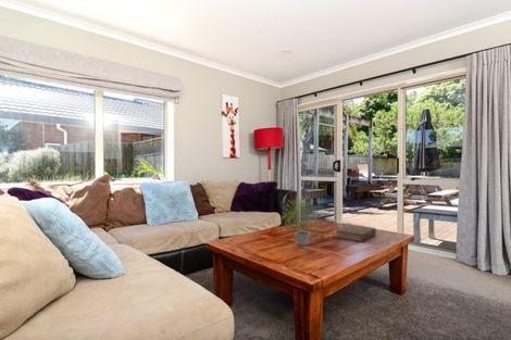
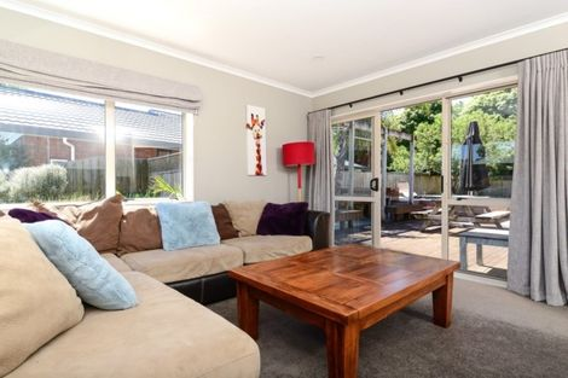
- book (356, 232)
- potted plant (298, 218)
